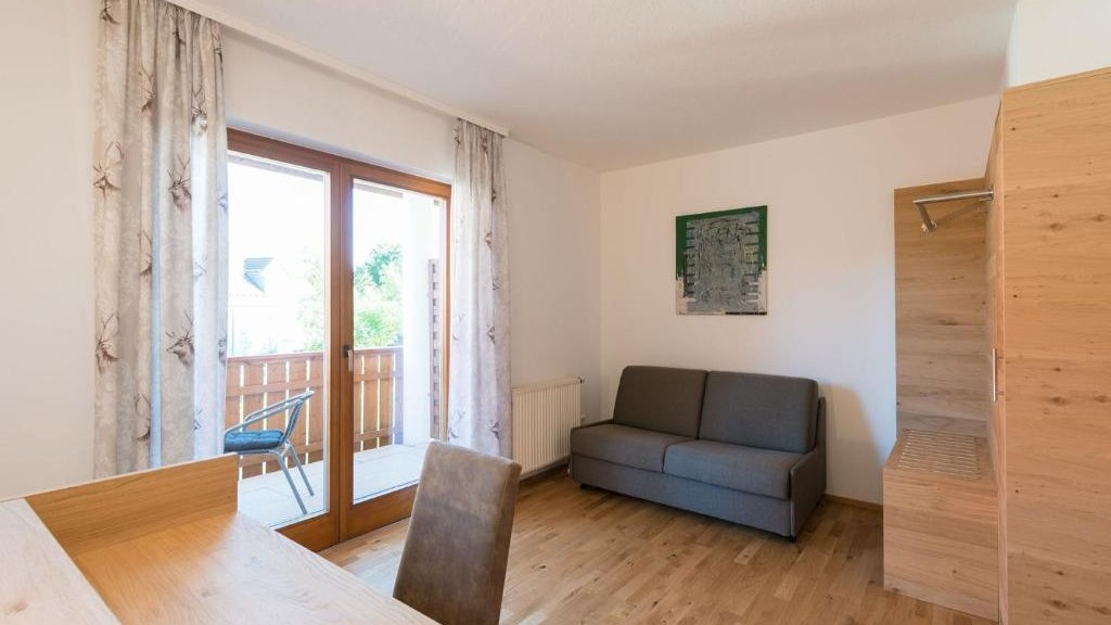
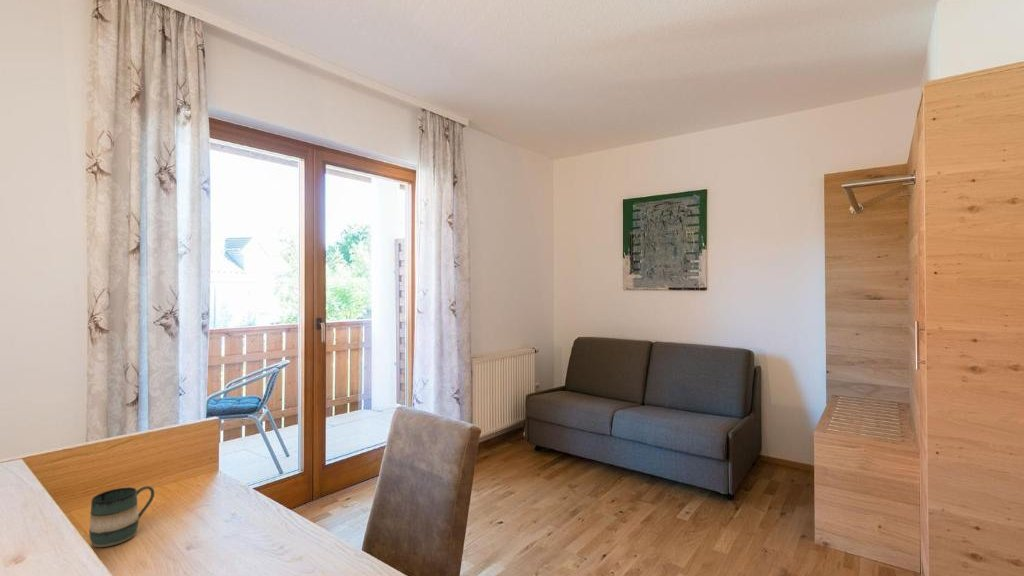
+ mug (124, 512)
